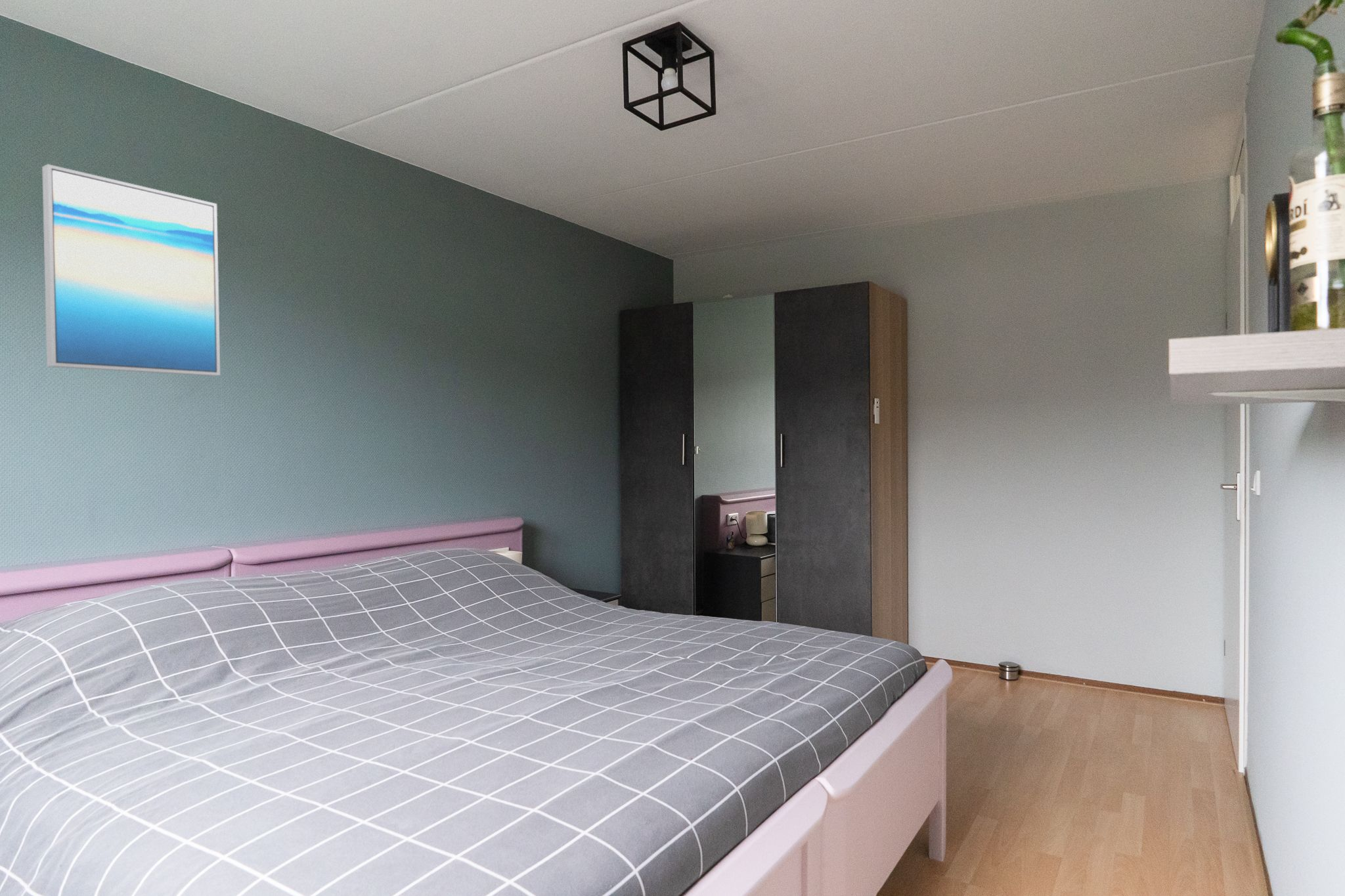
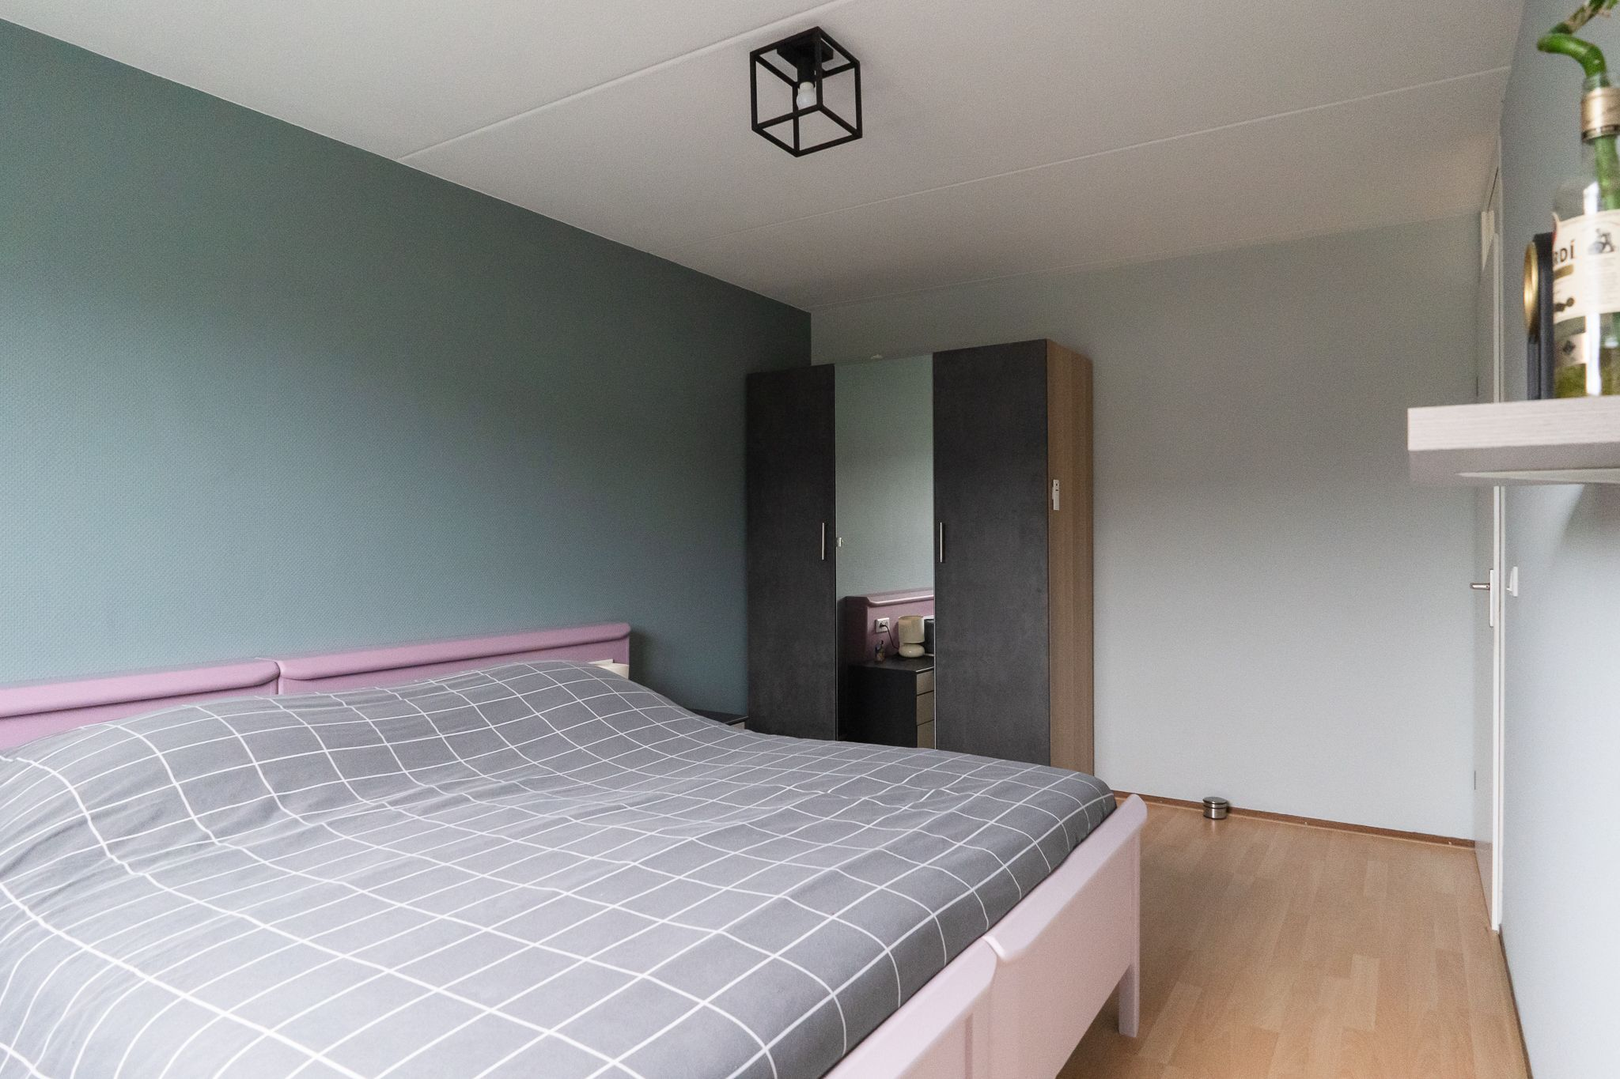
- wall art (138, 279)
